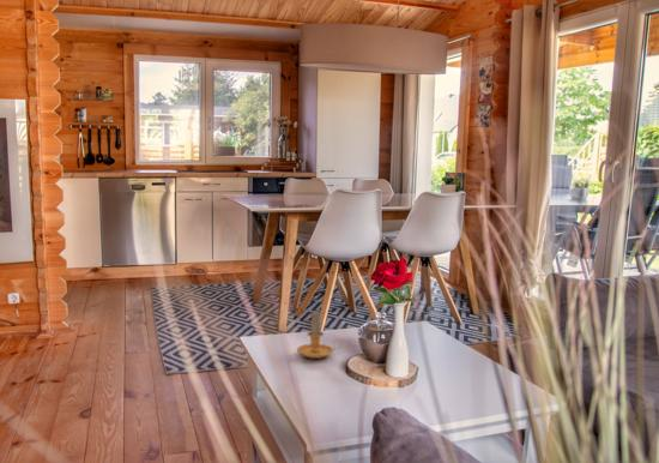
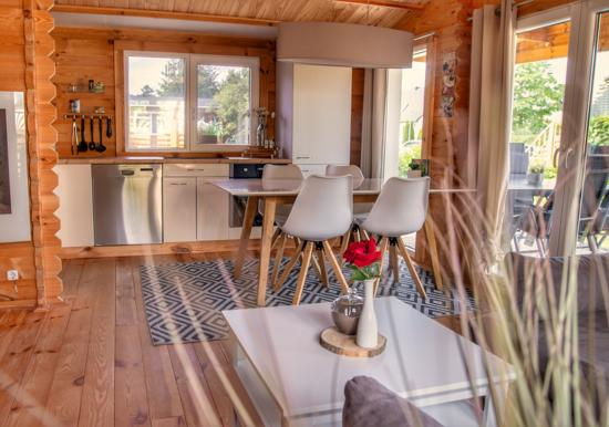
- candle (319, 331)
